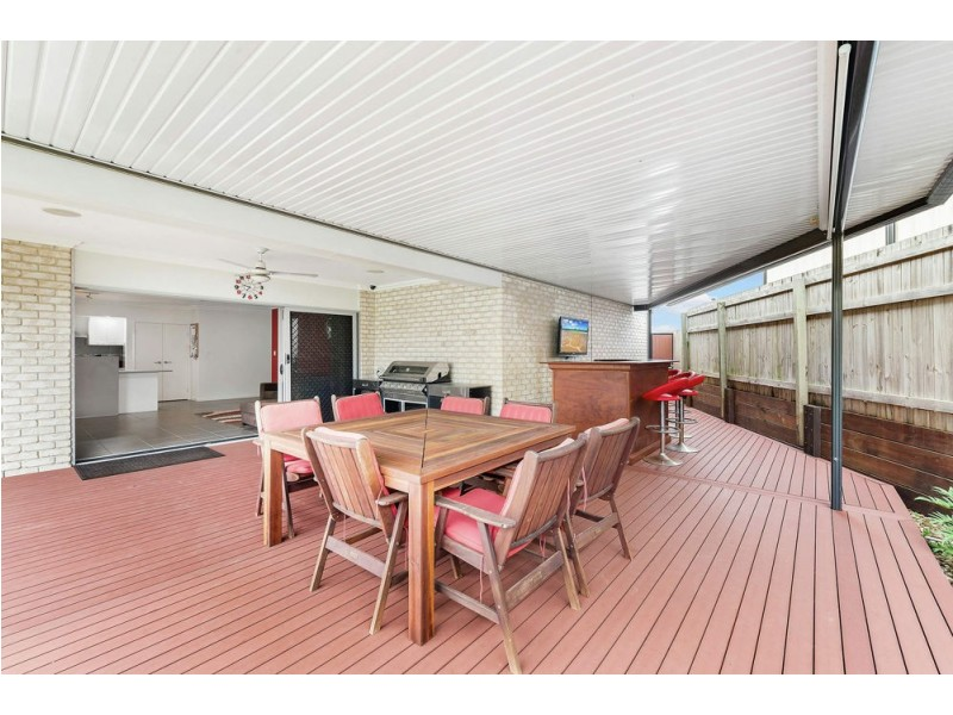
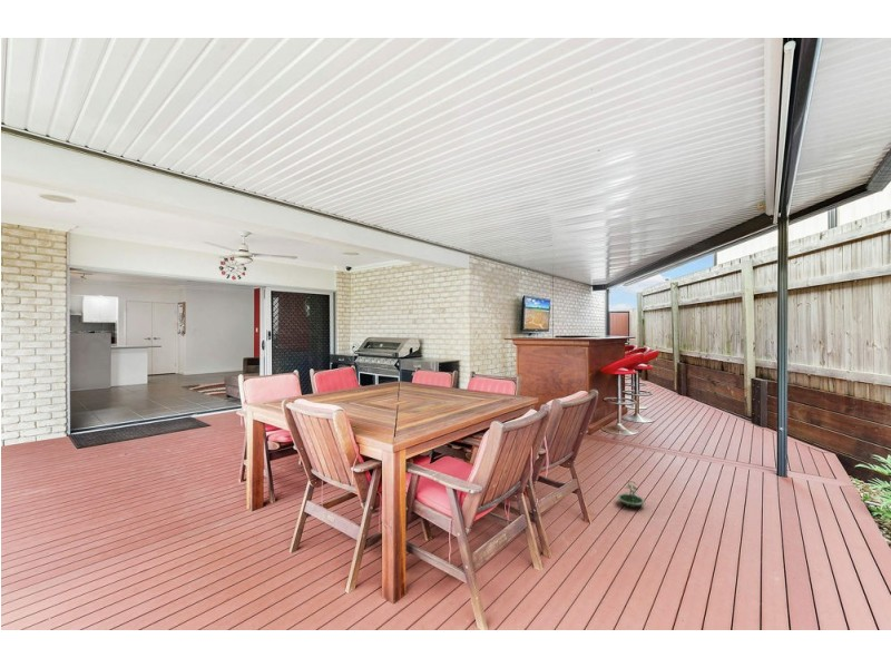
+ terrarium (629, 485)
